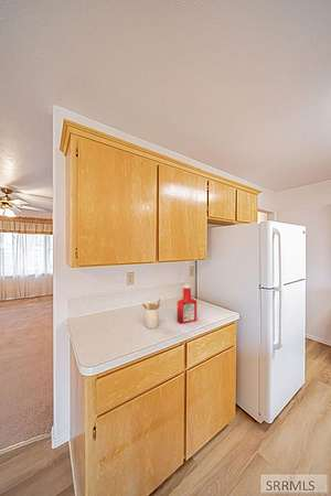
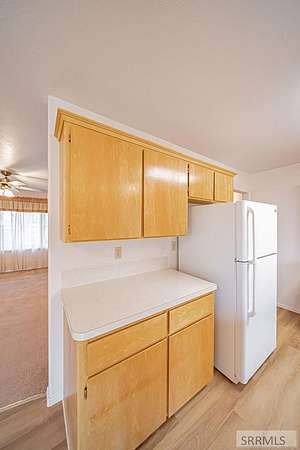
- utensil holder (152, 313)
- soap bottle (186, 302)
